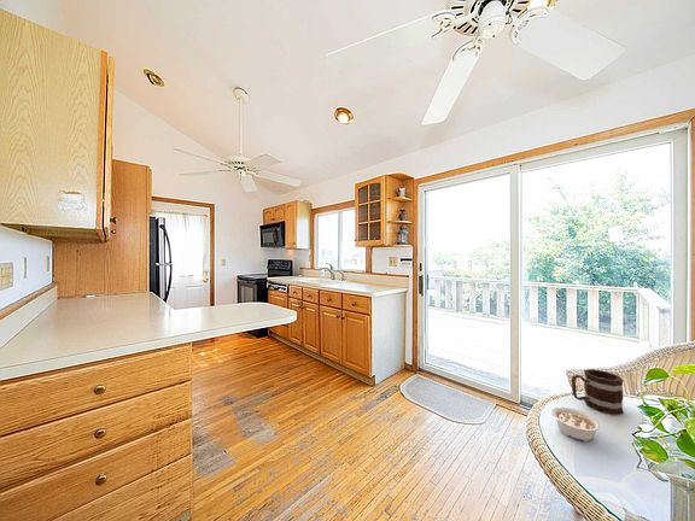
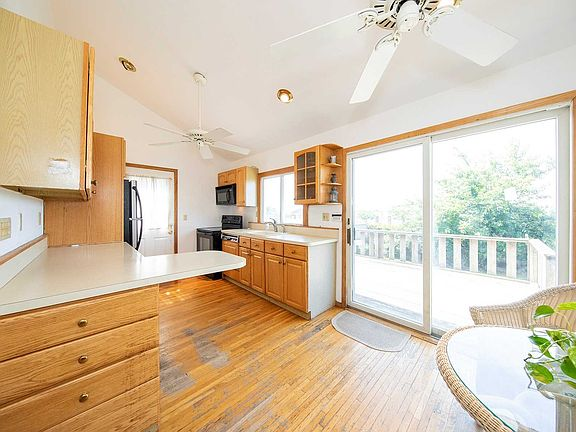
- legume (574, 423)
- mug (595, 390)
